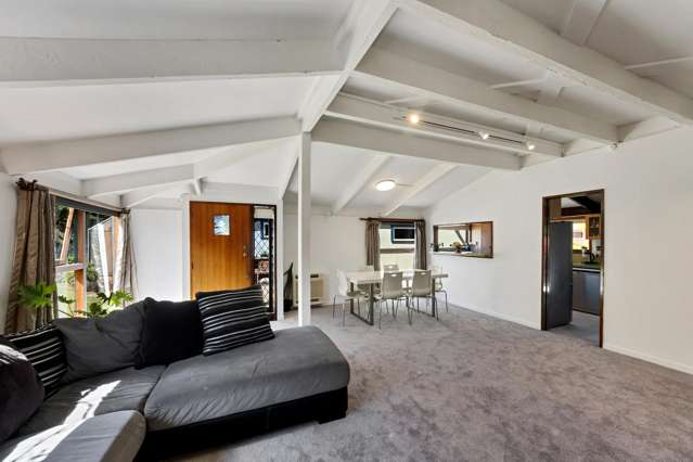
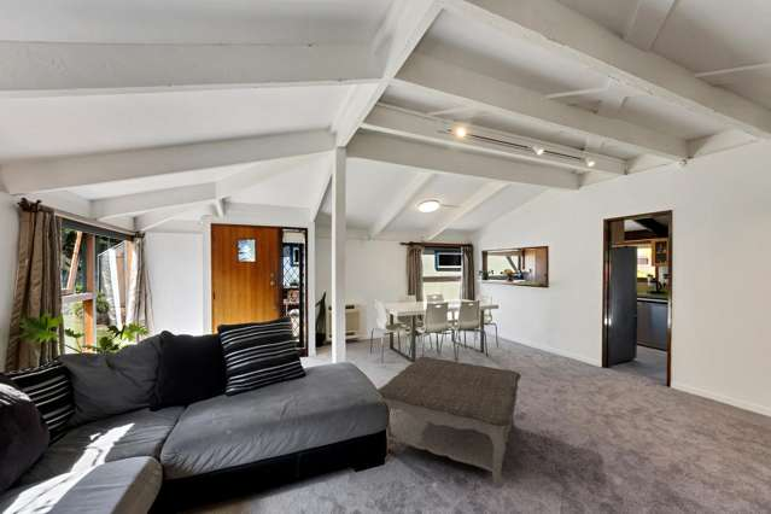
+ coffee table (452, 408)
